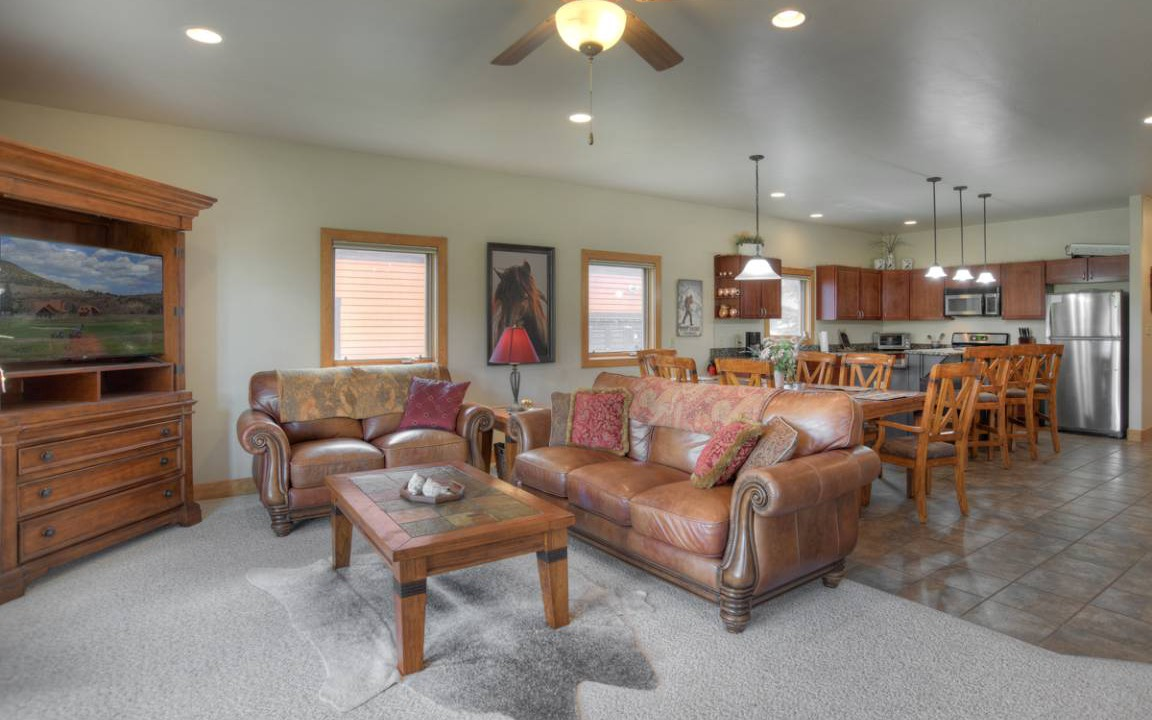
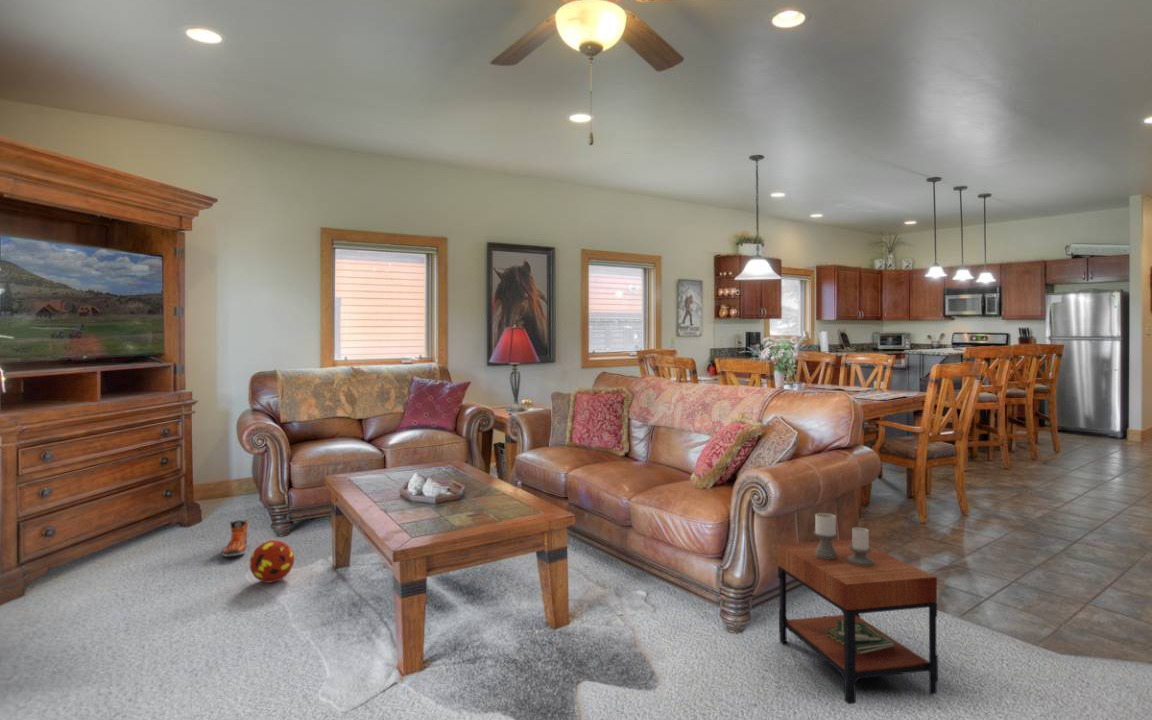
+ ball (272, 561)
+ sneaker (235, 536)
+ side table (851, 591)
